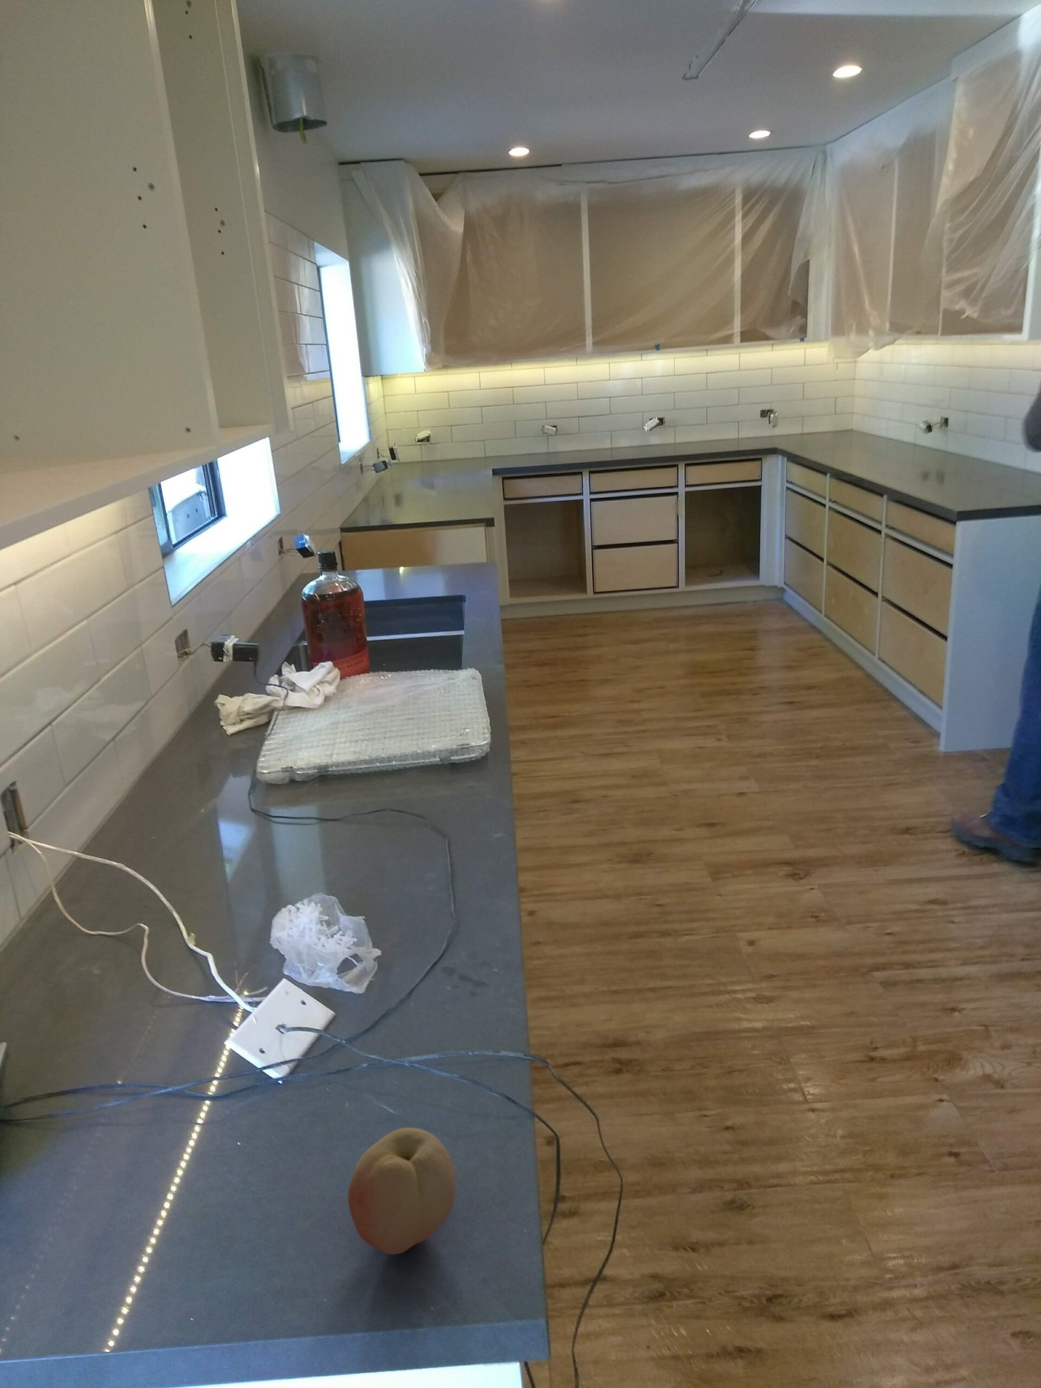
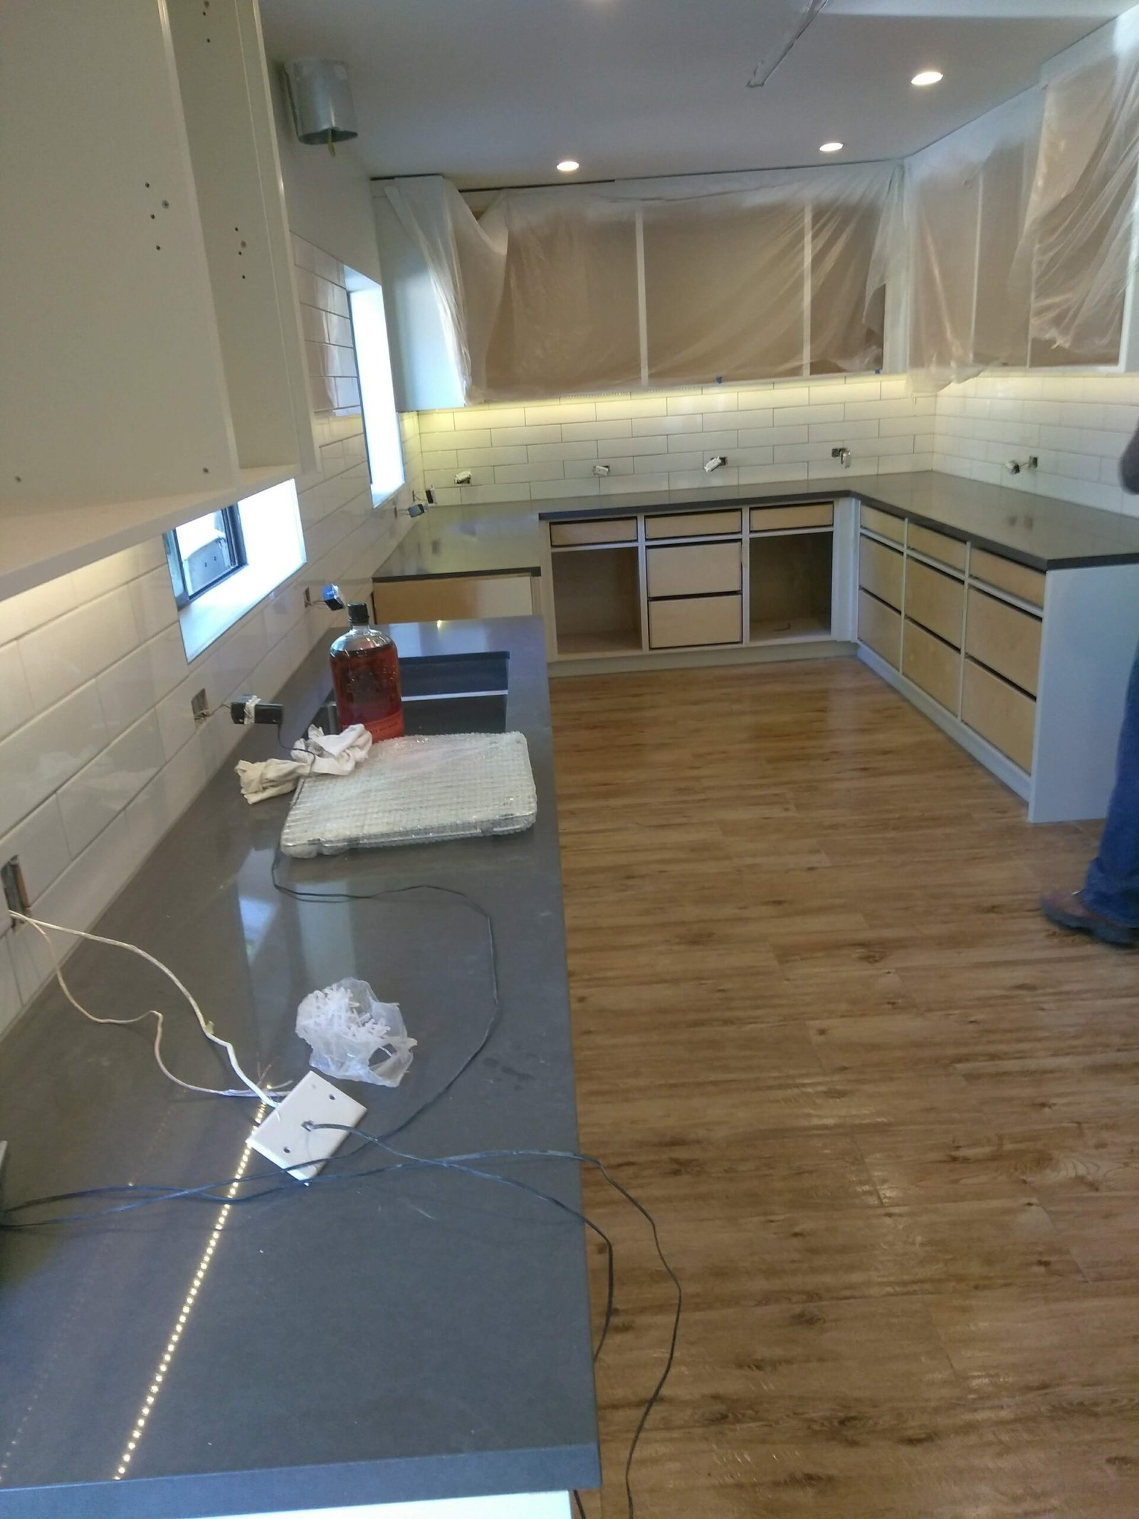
- fruit (402, 1191)
